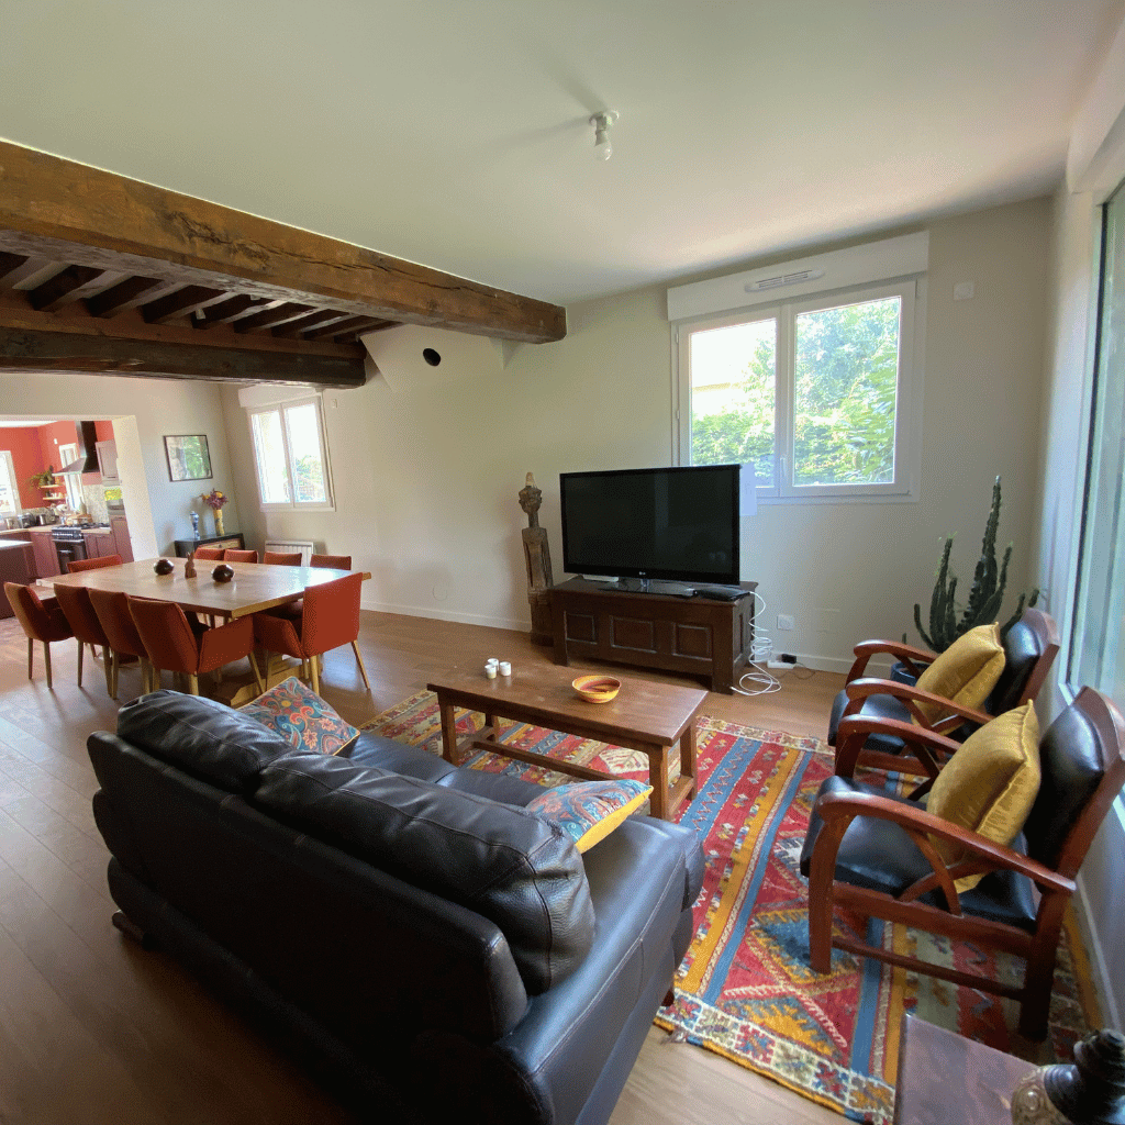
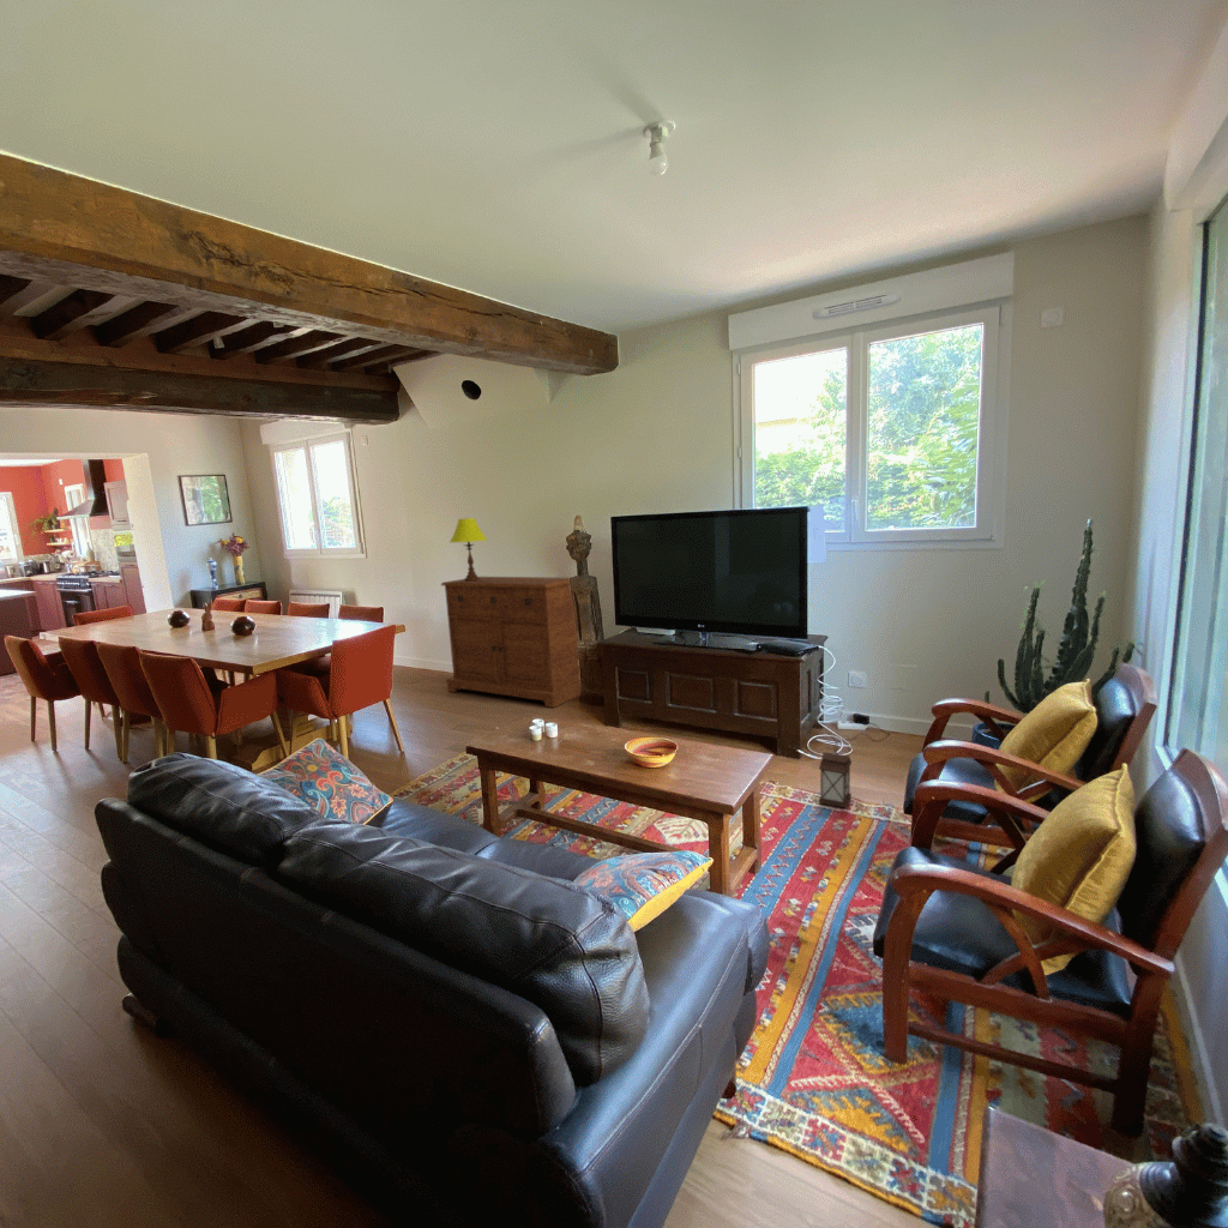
+ table lamp (469, 549)
+ sideboard (513, 636)
+ lantern (835, 771)
